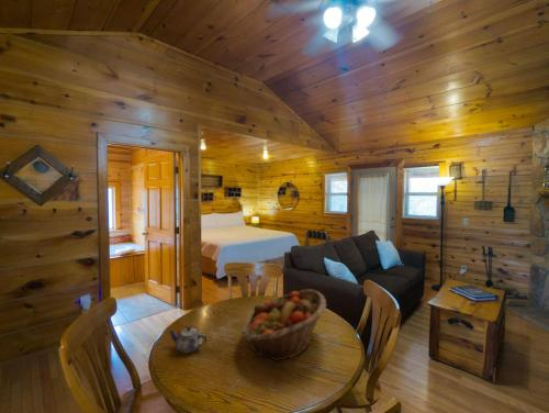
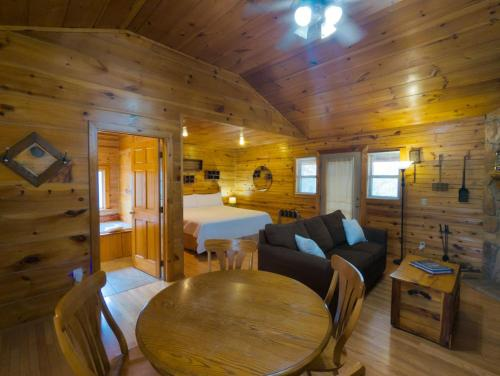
- fruit basket (284, 319)
- teapot (187, 337)
